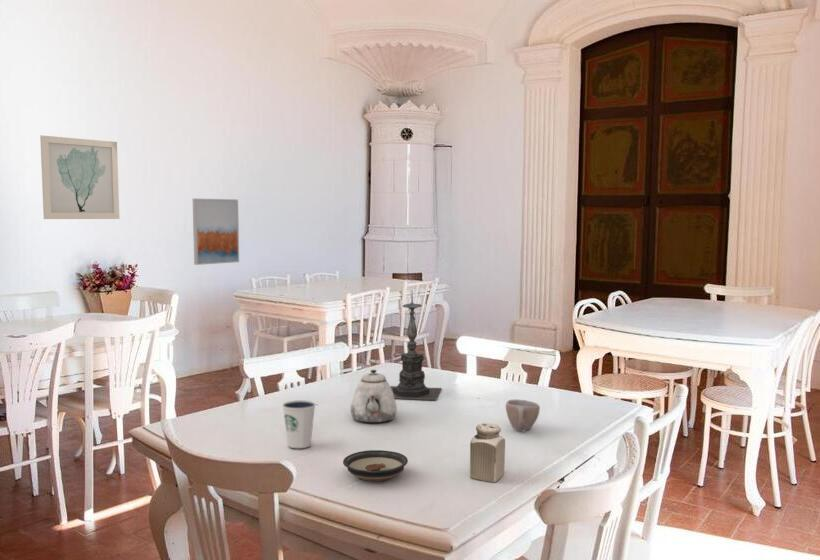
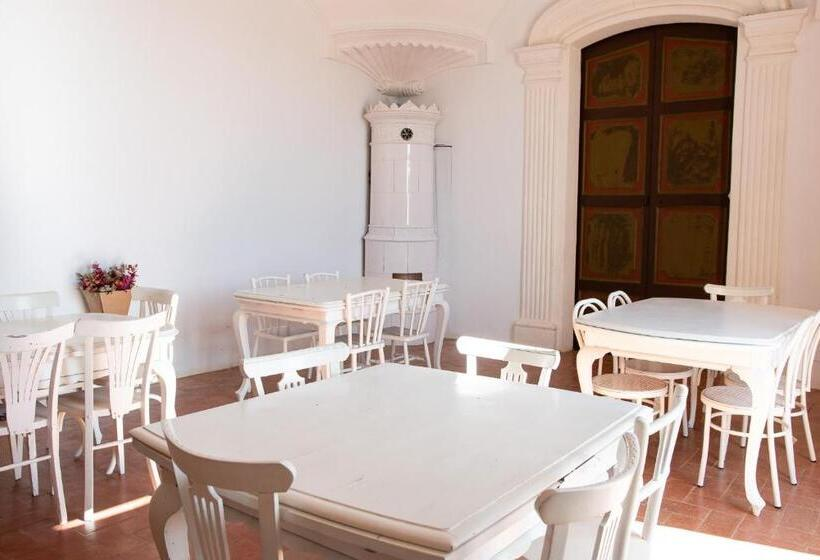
- salt shaker (487, 450)
- wall art (216, 231)
- dixie cup (299, 424)
- wall art (81, 179)
- teapot (373, 395)
- saucer (375, 467)
- cup (522, 417)
- candle holder (412, 341)
